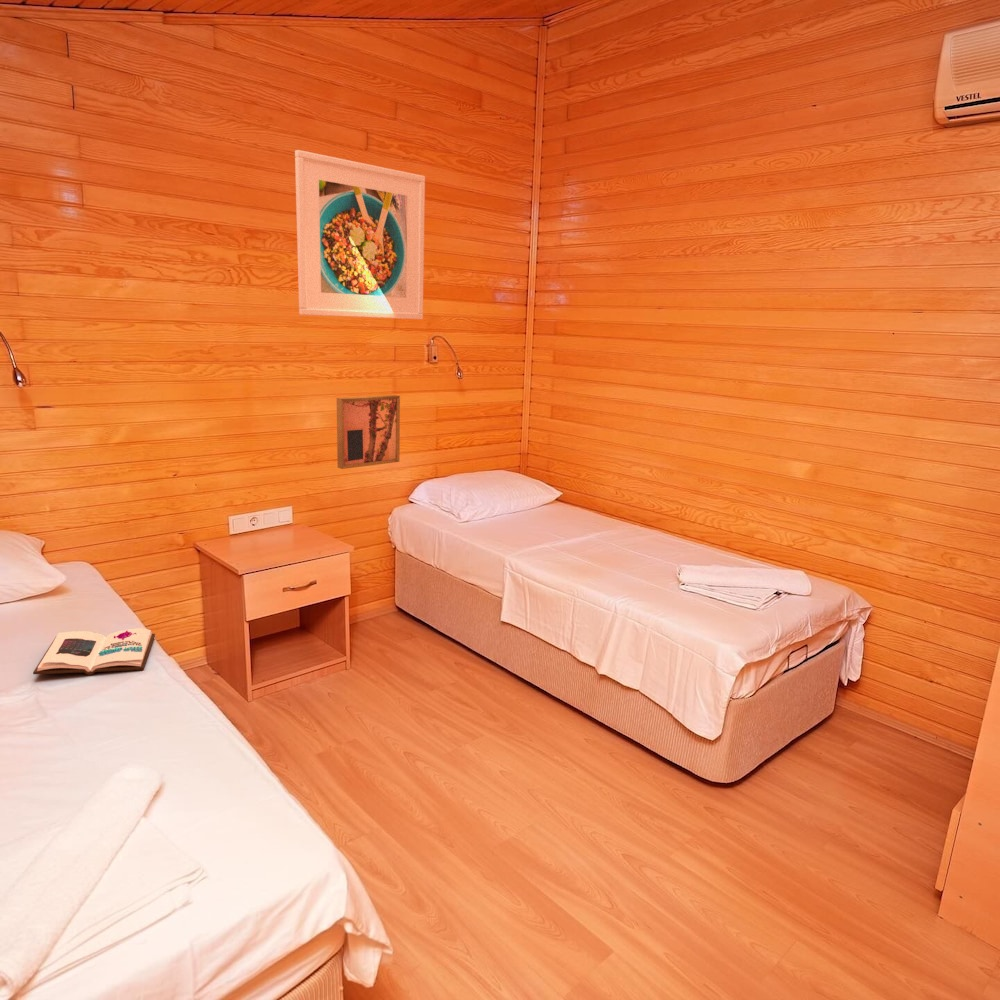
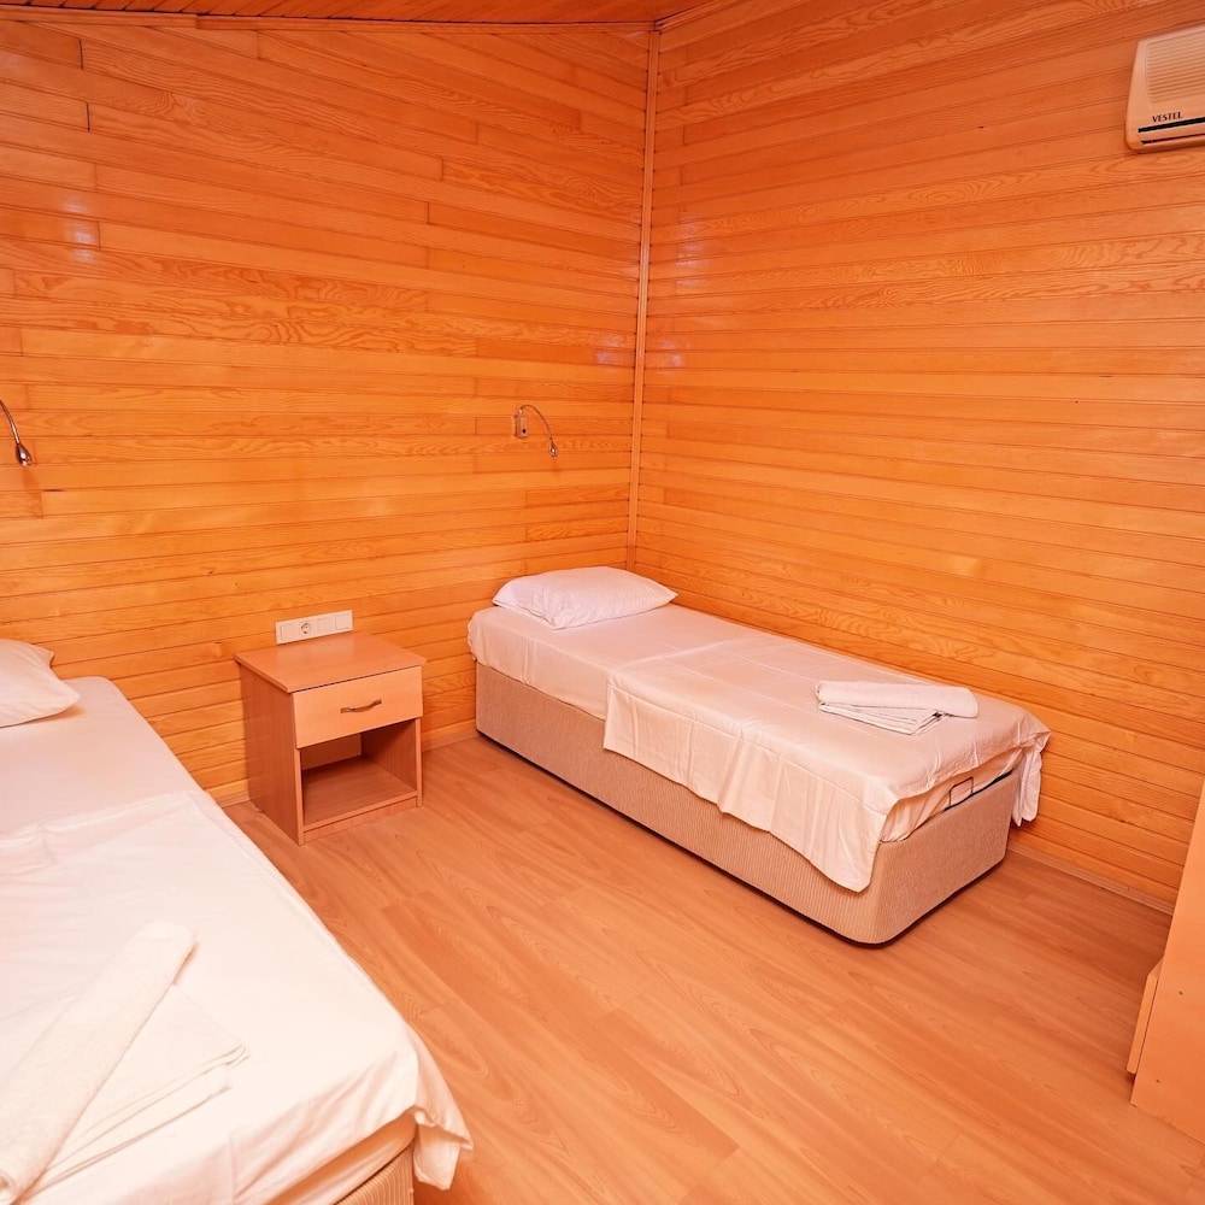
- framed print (364, 242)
- book (98, 649)
- wall art (369, 431)
